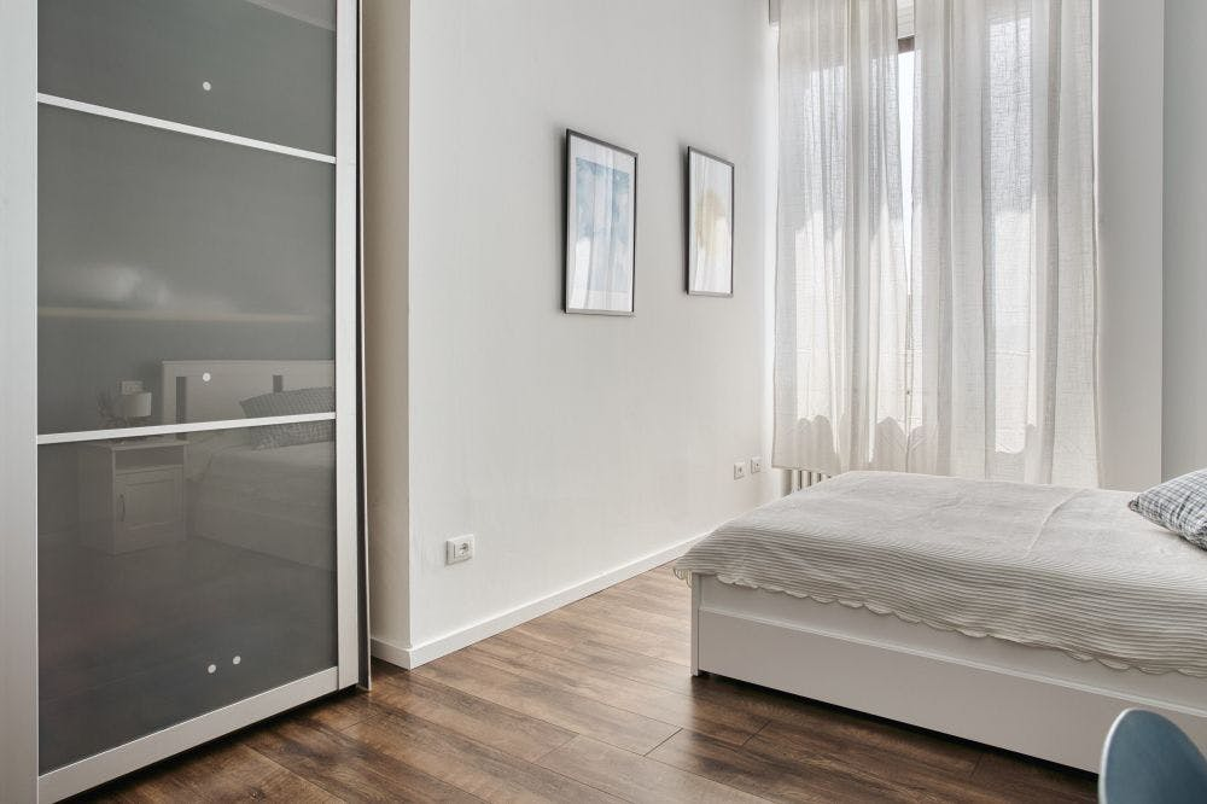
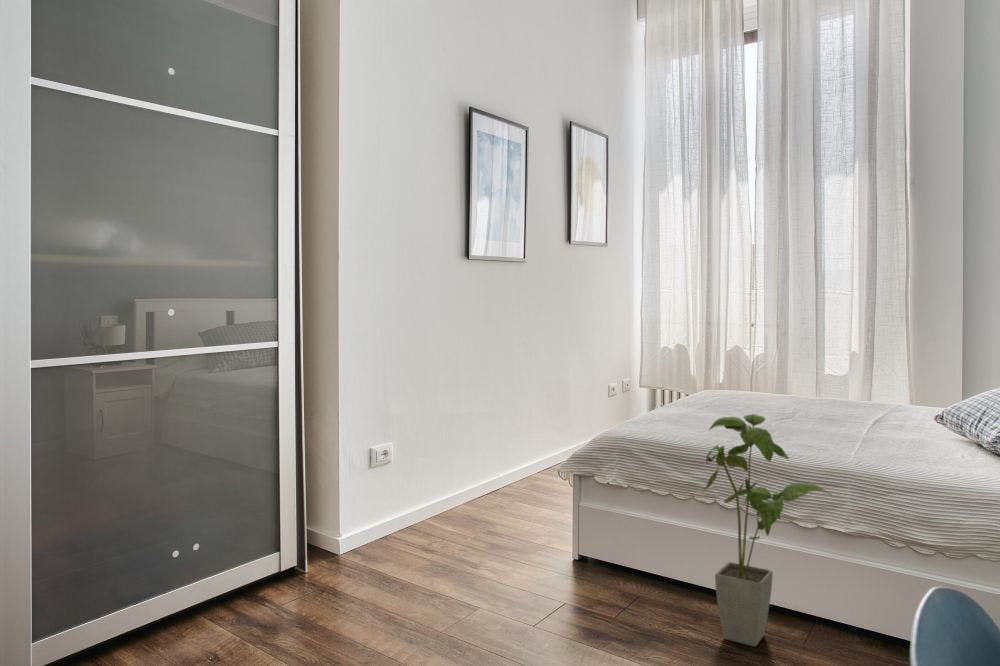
+ house plant (757, 530)
